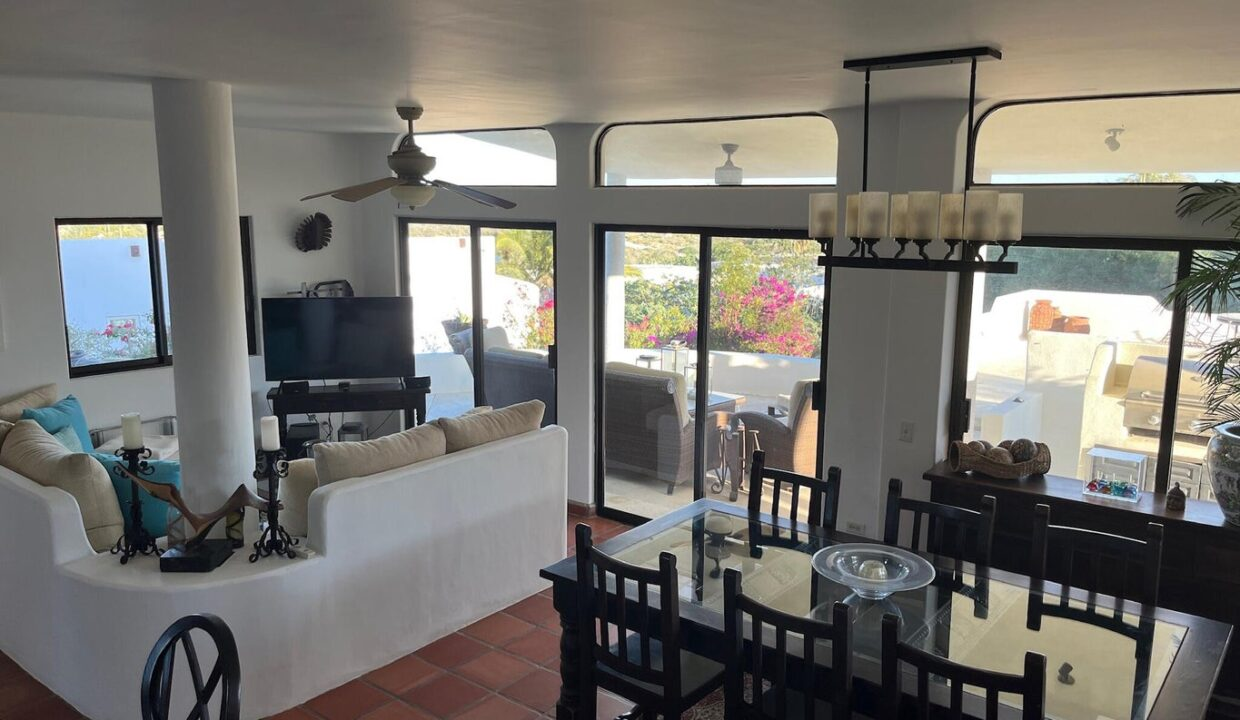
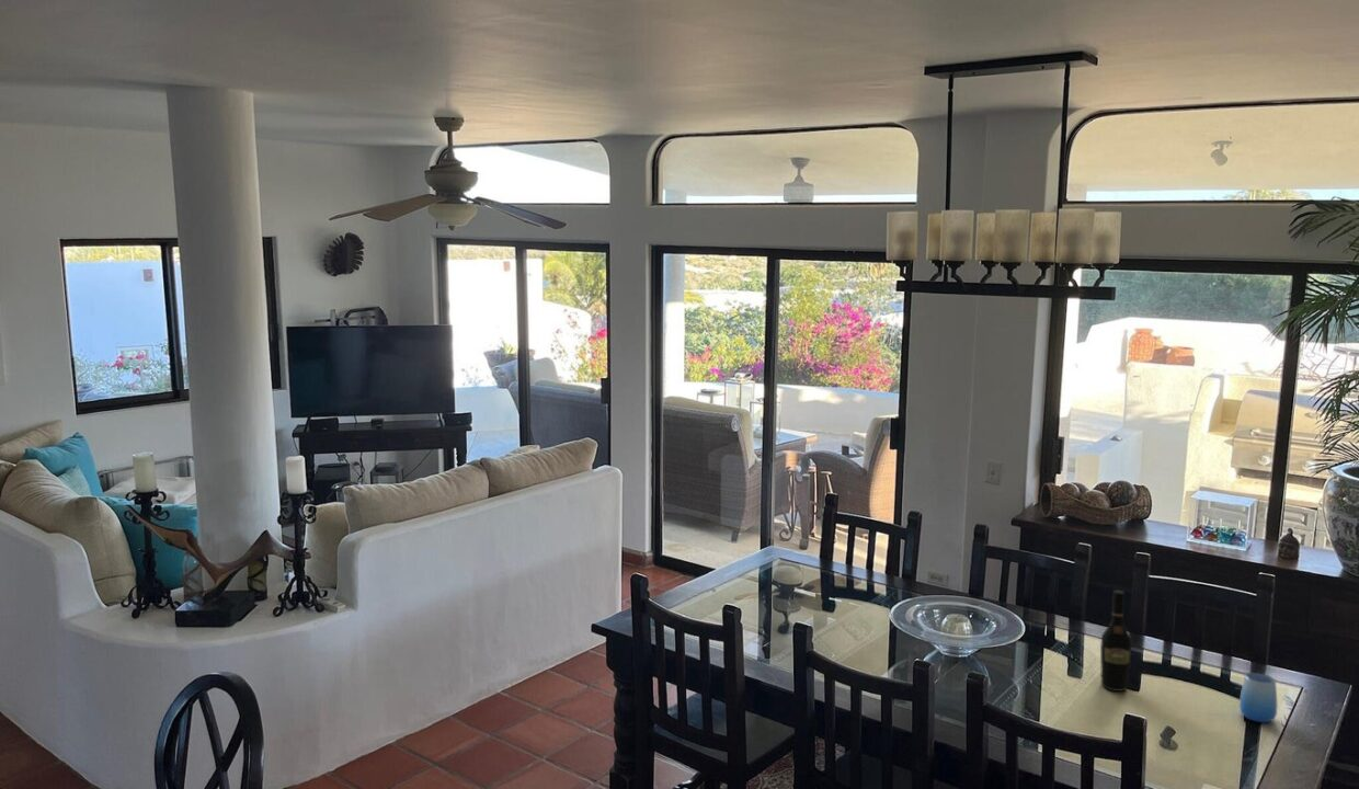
+ cup (1258, 697)
+ wine bottle (1116, 639)
